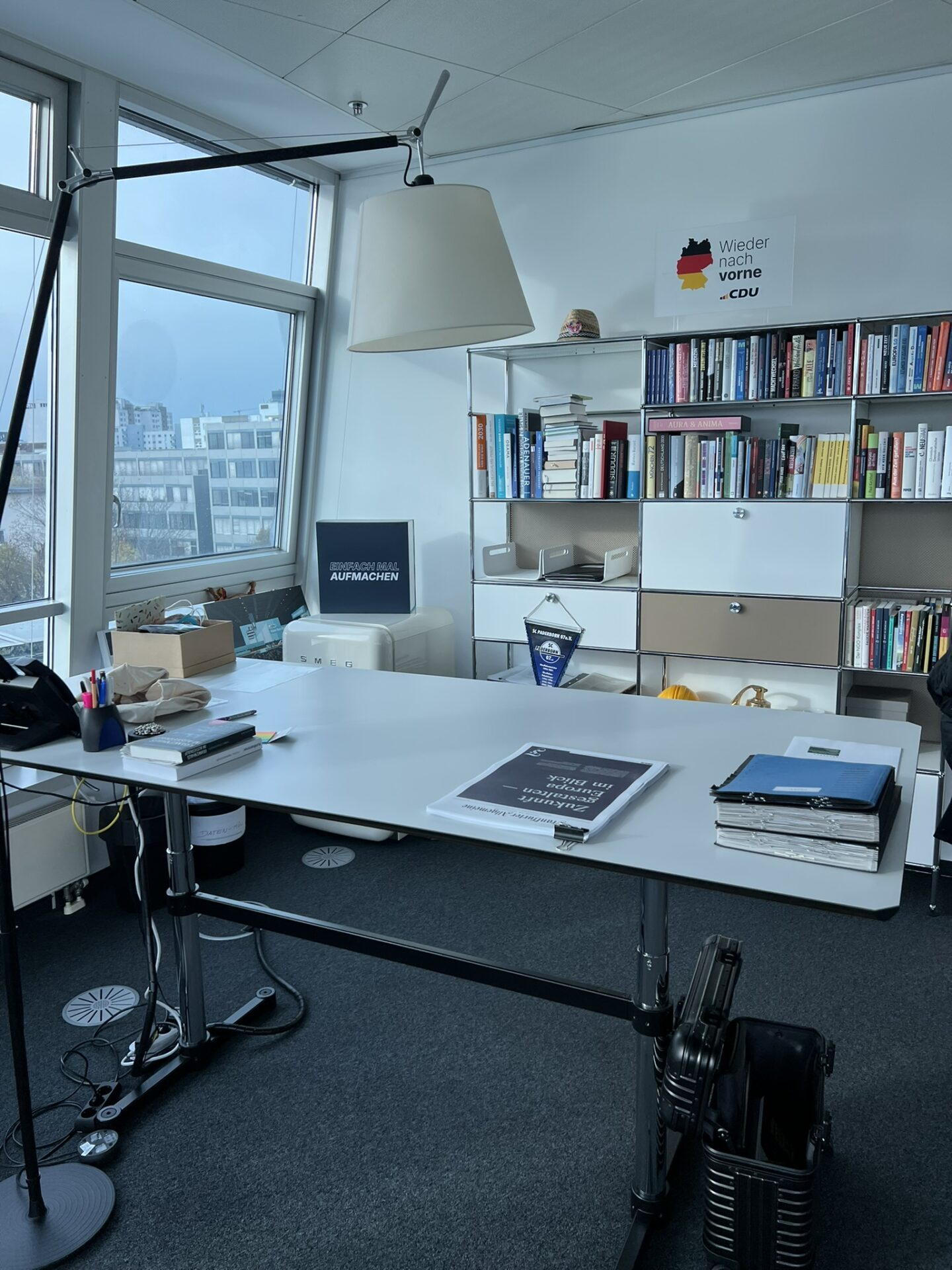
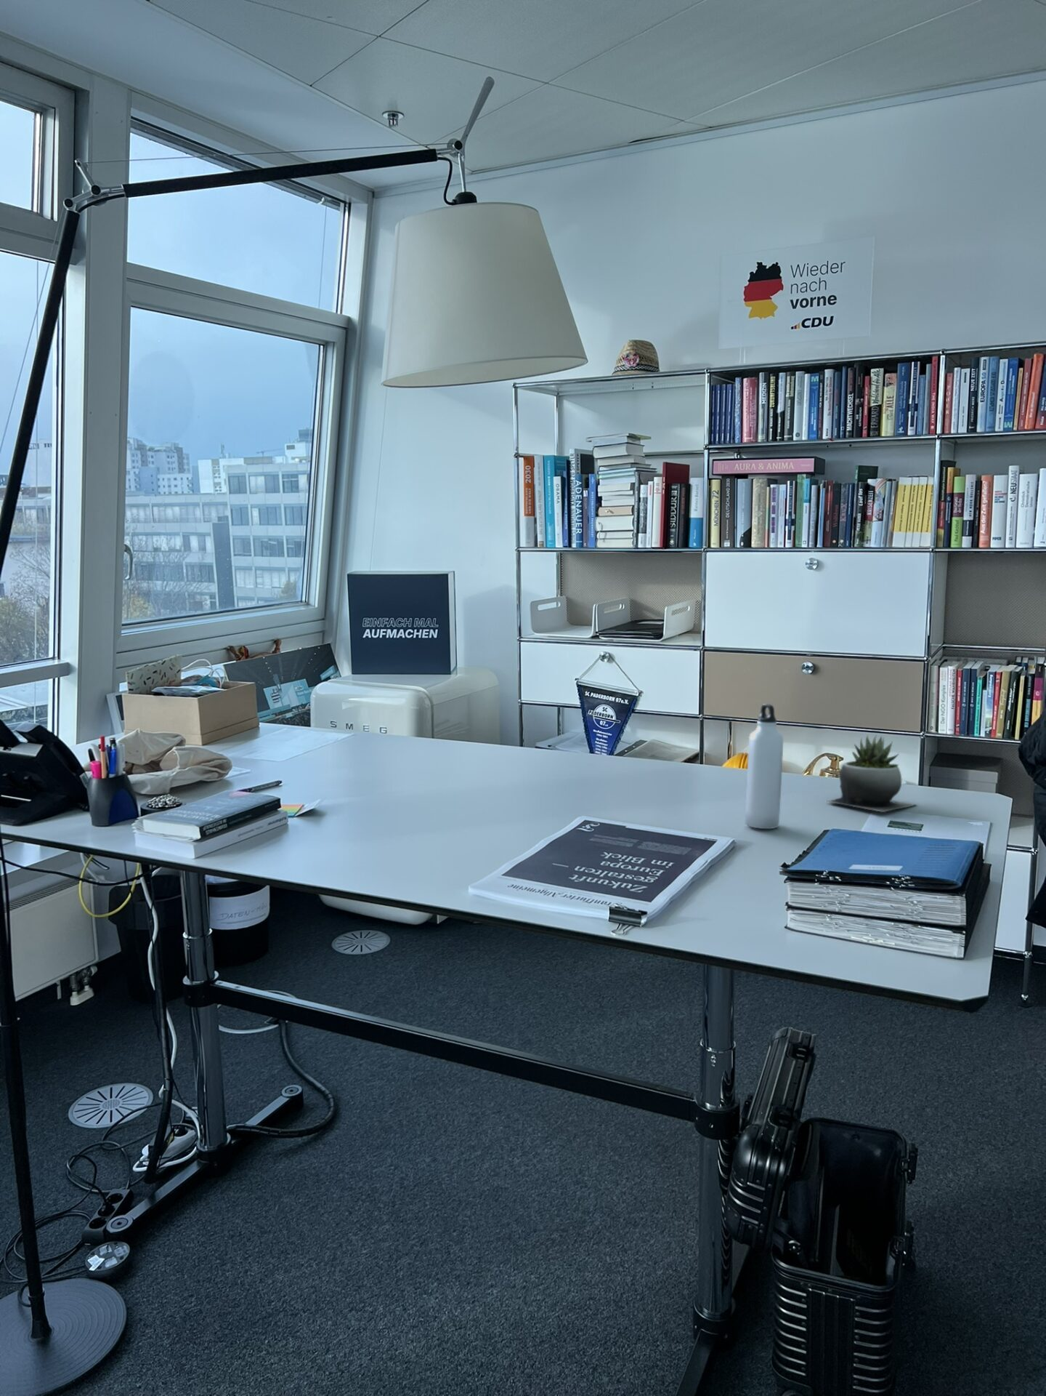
+ succulent plant (872, 769)
+ water bottle (764, 765)
